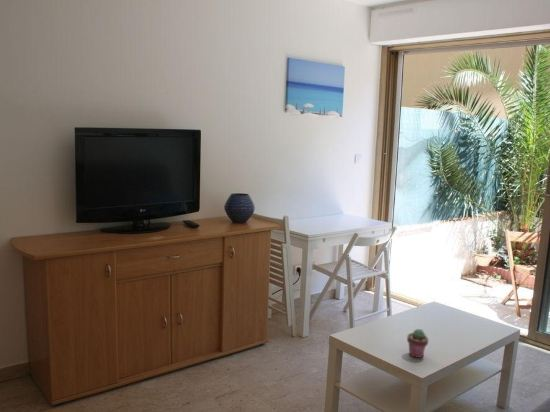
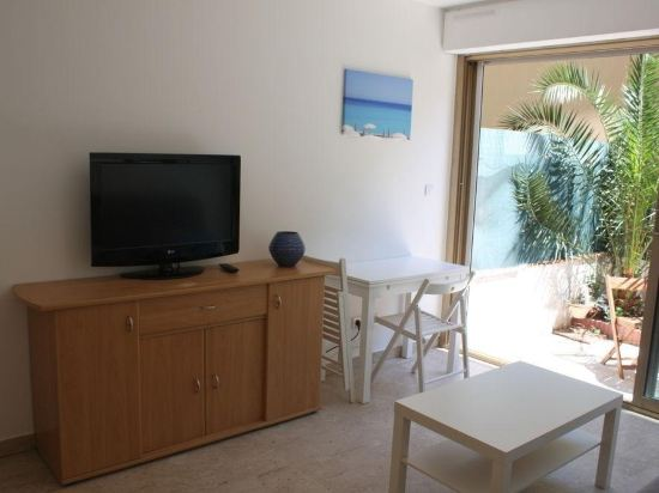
- potted succulent (417, 342)
